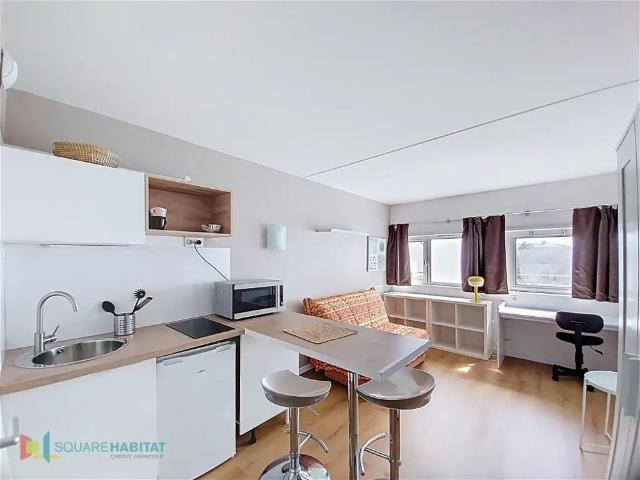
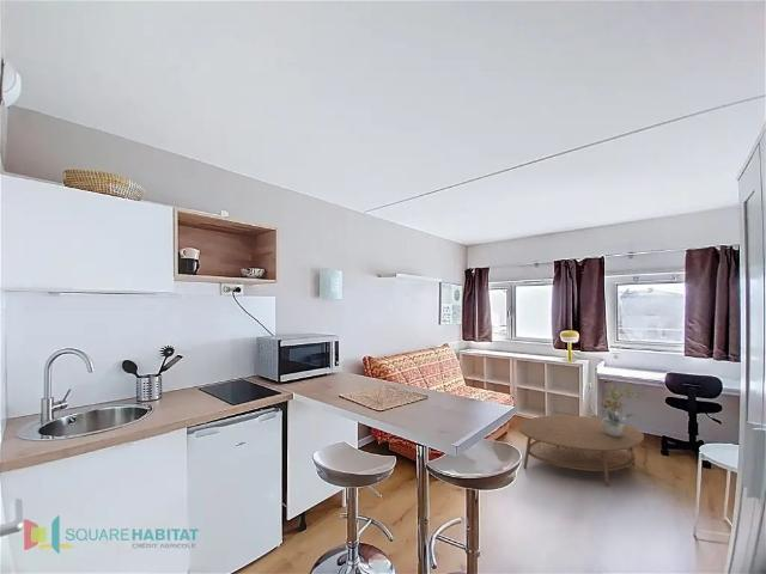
+ coffee table (579, 447)
+ potted plant (614, 408)
